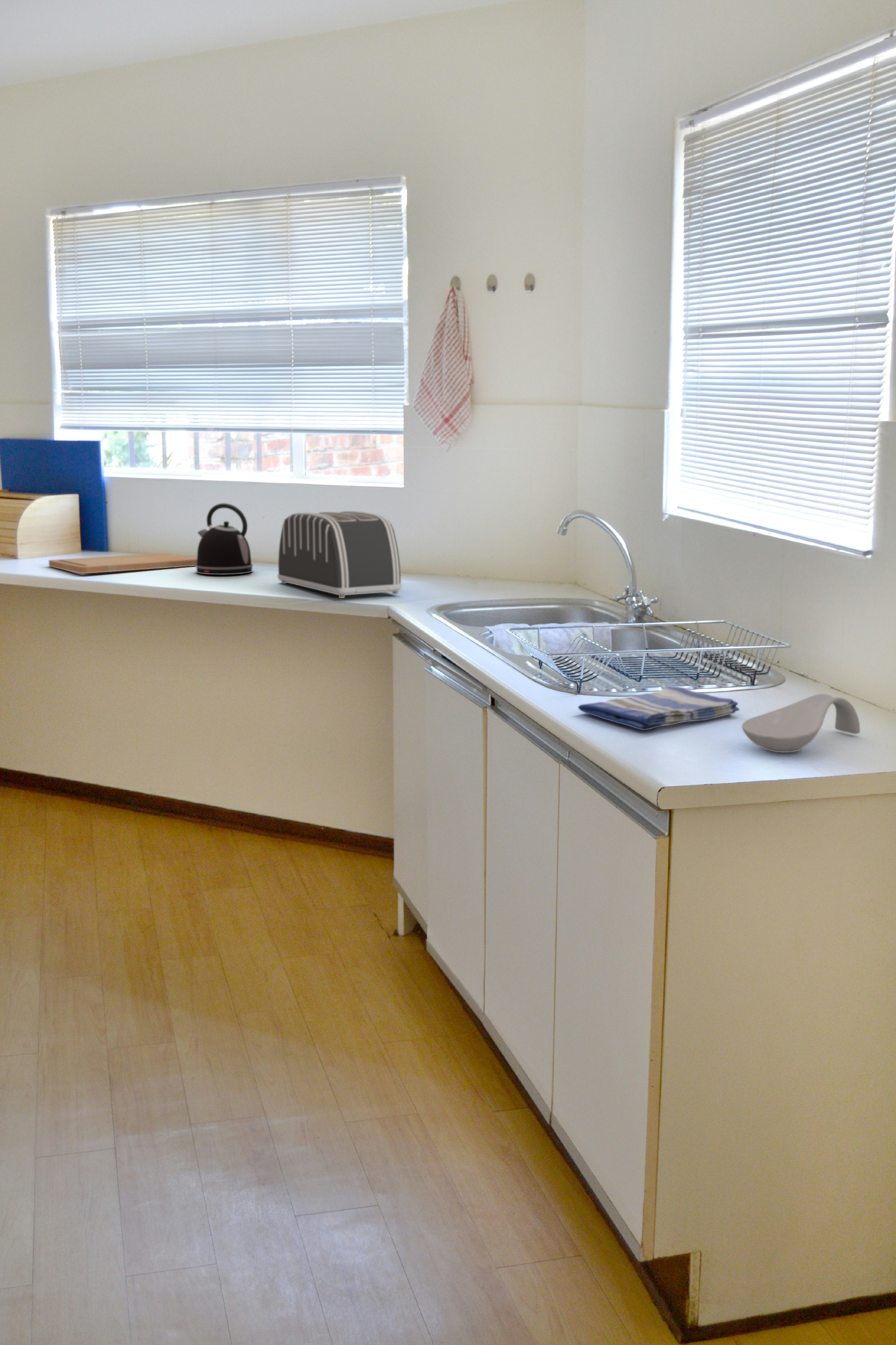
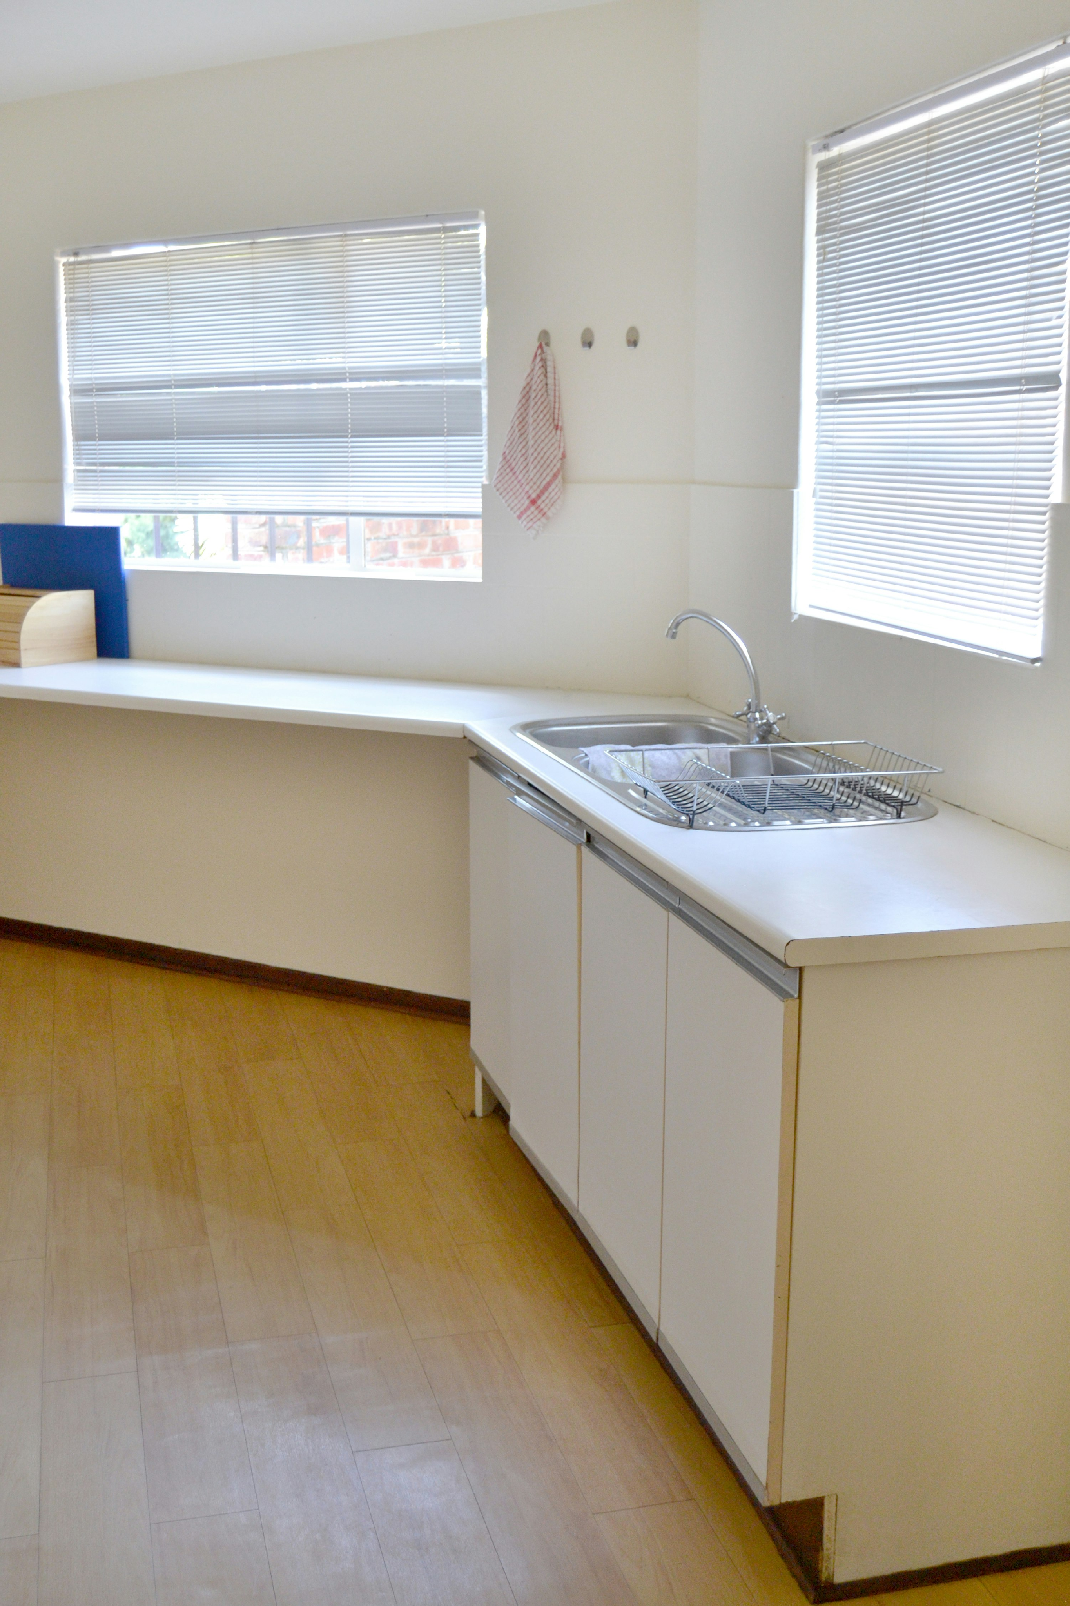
- cutting board (125, 562)
- toaster (335, 550)
- spoon rest (804, 721)
- kettle (224, 538)
- dish towel (659, 706)
